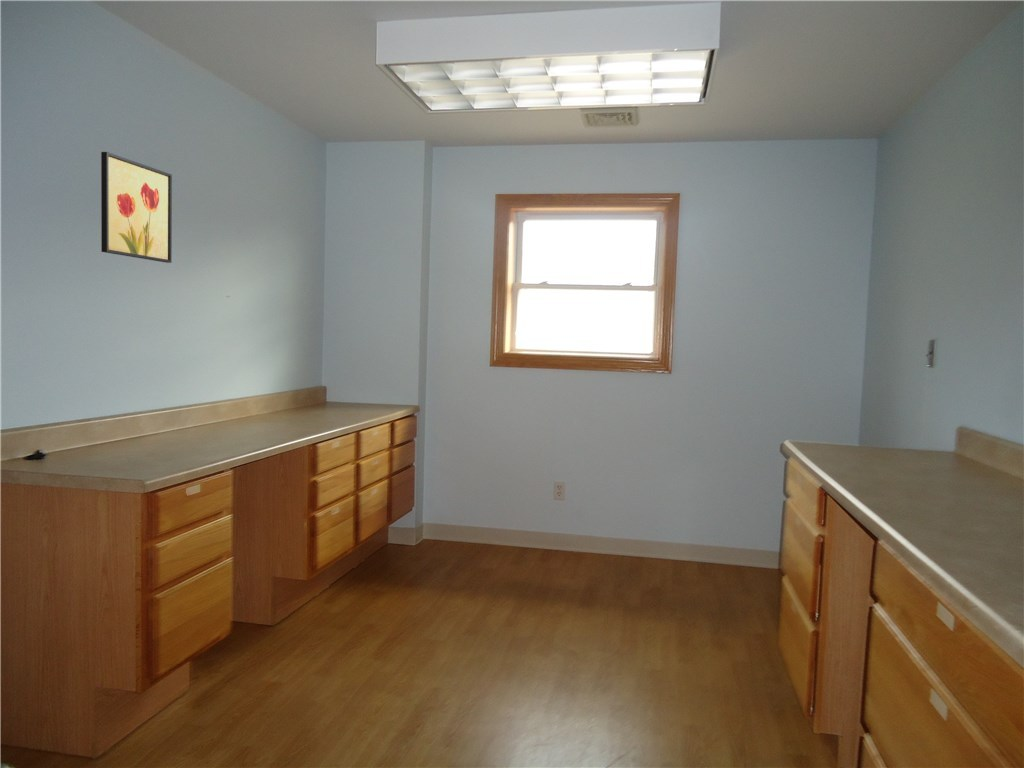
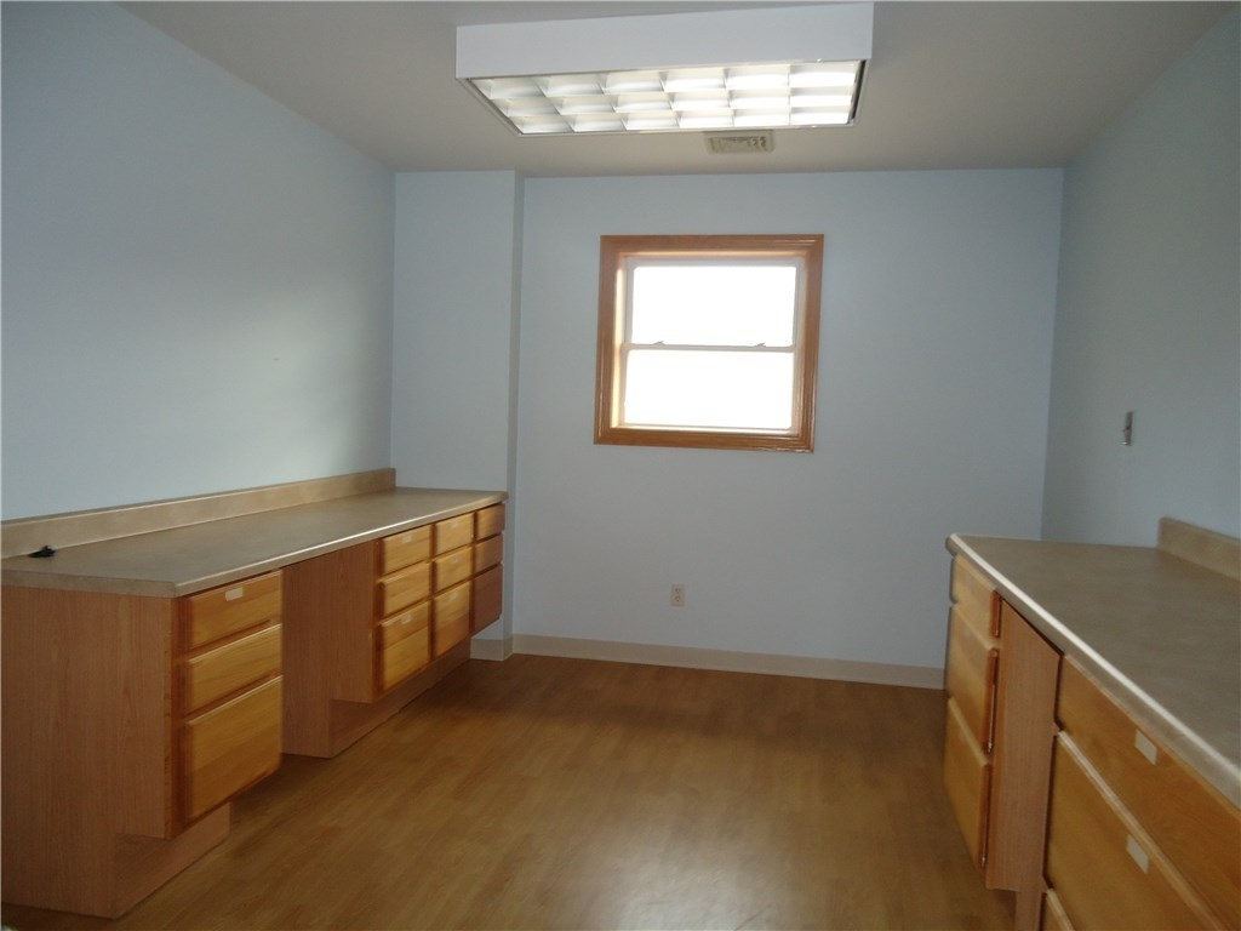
- wall art (136, 210)
